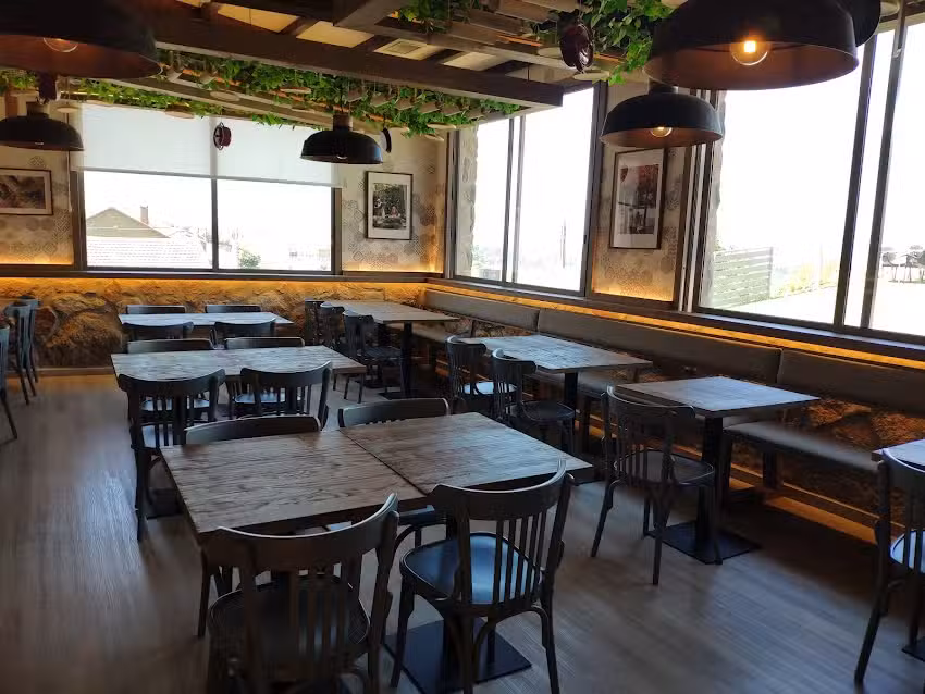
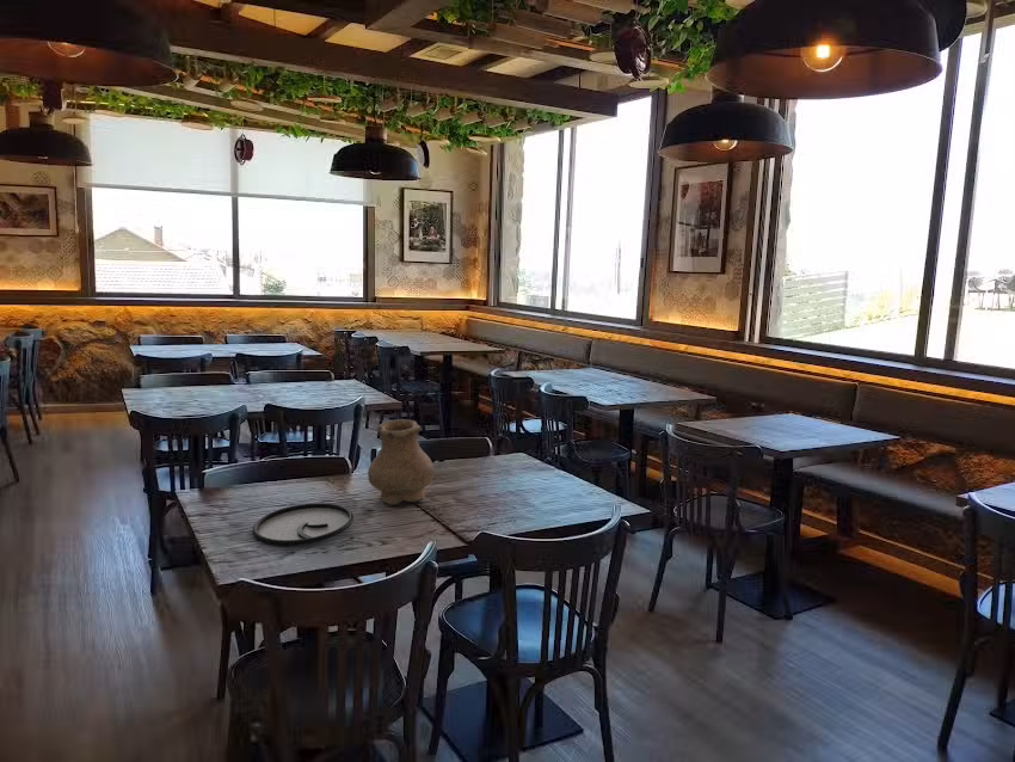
+ vase (400, 461)
+ plate (303, 522)
